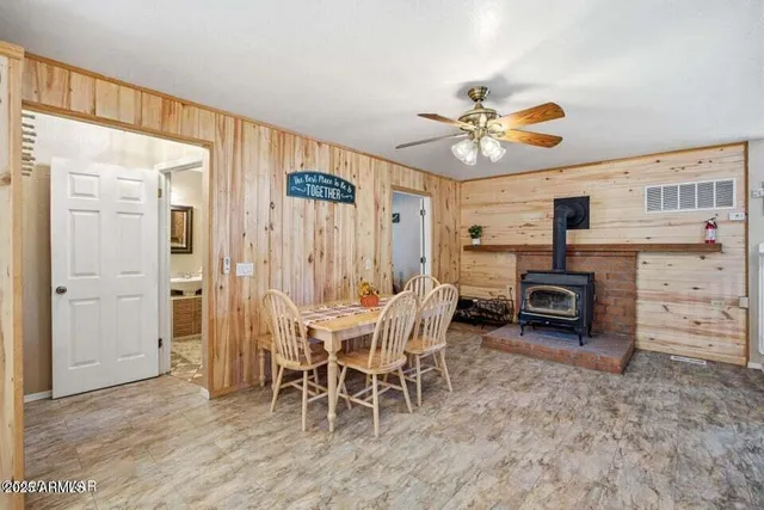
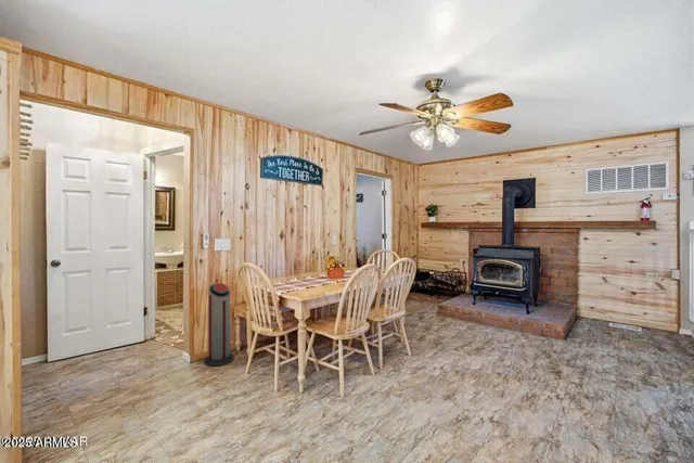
+ air purifier (219, 321)
